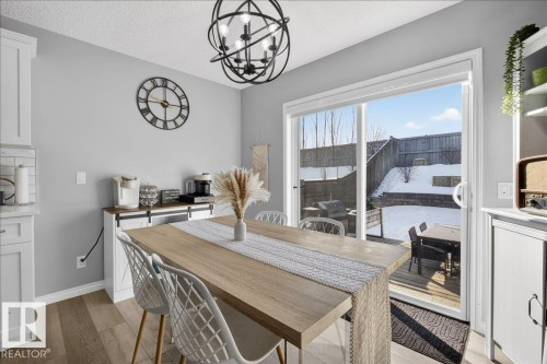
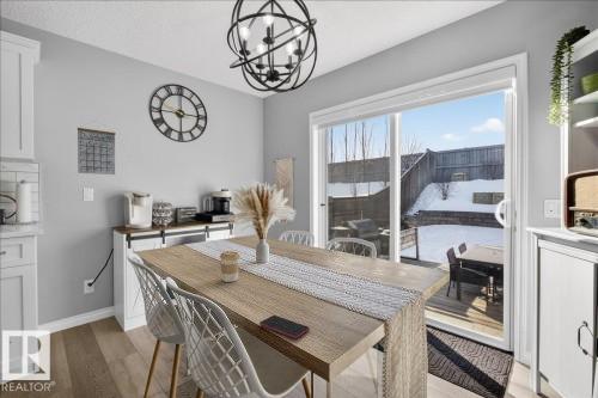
+ coffee cup (230, 265)
+ smartphone (283, 326)
+ calendar (97, 146)
